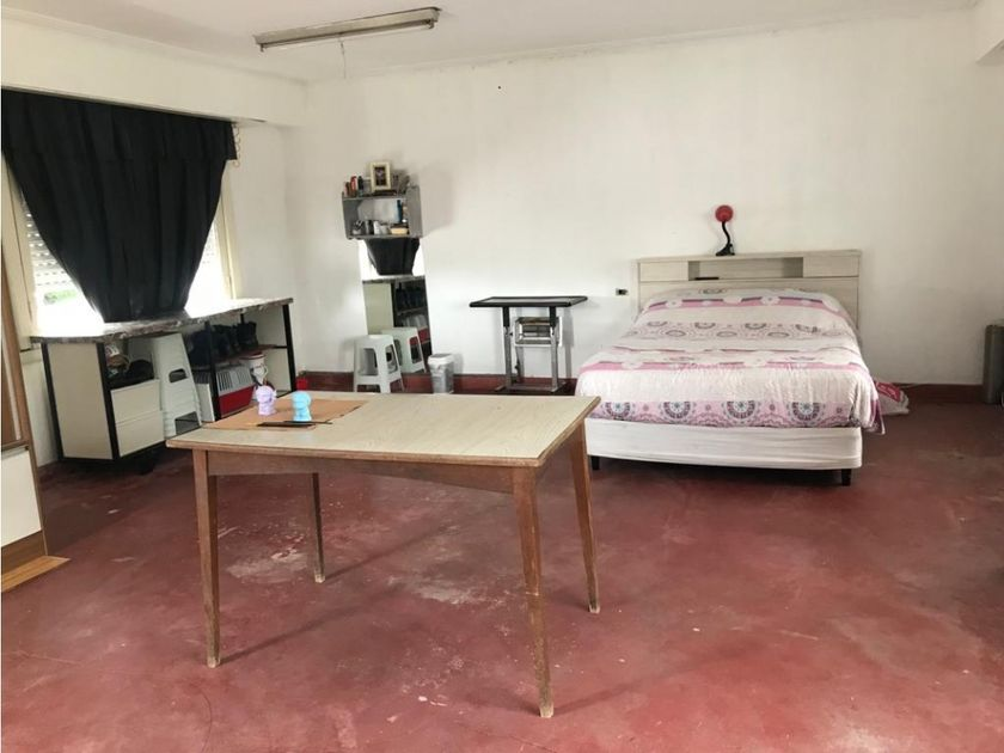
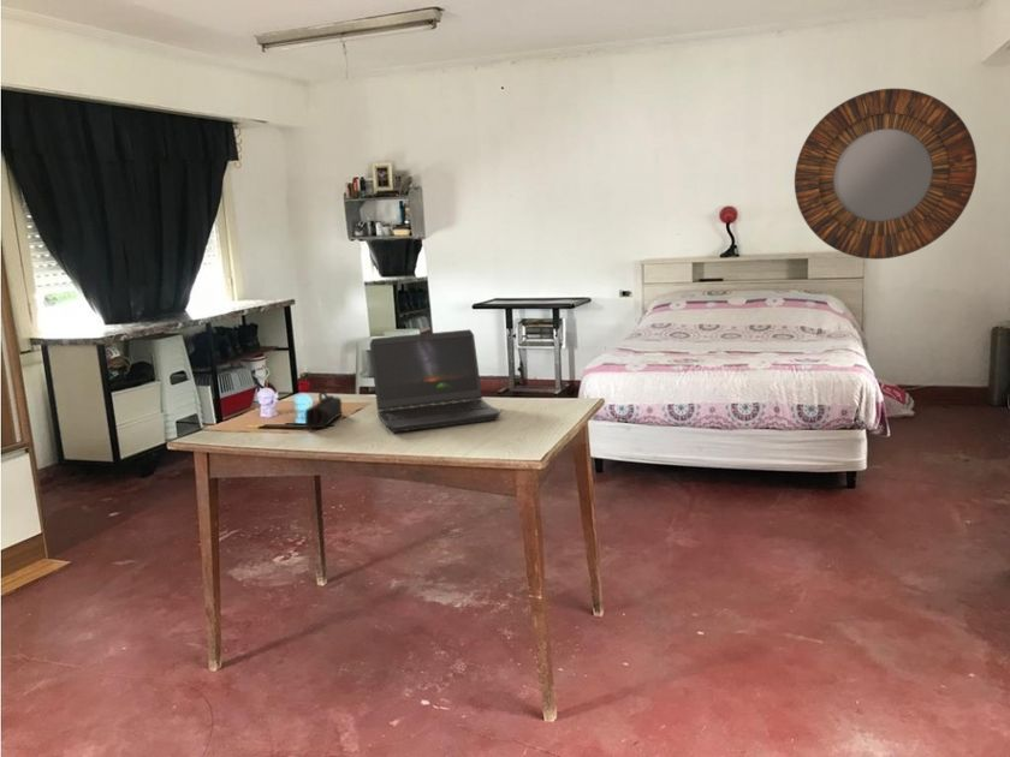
+ pencil case (323, 406)
+ home mirror (881, 175)
+ laptop computer (433, 377)
